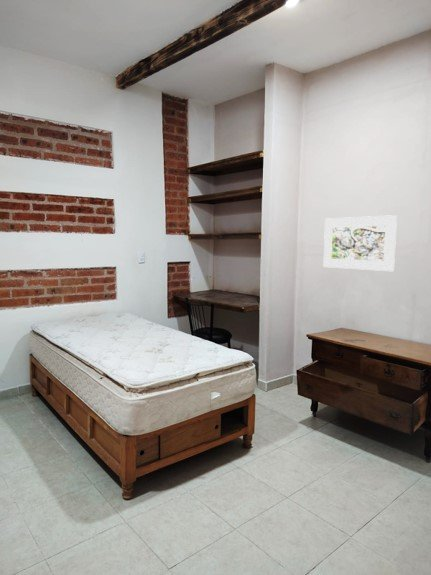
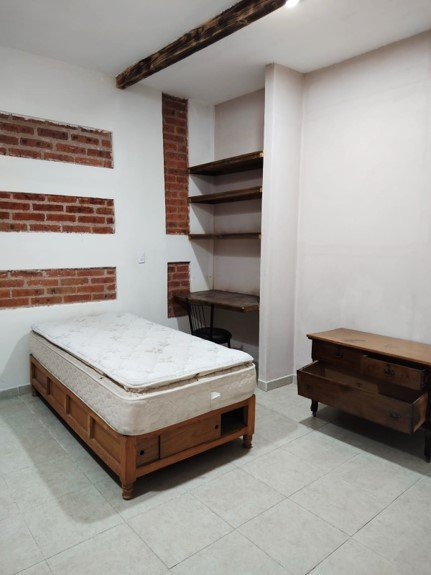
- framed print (357, 243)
